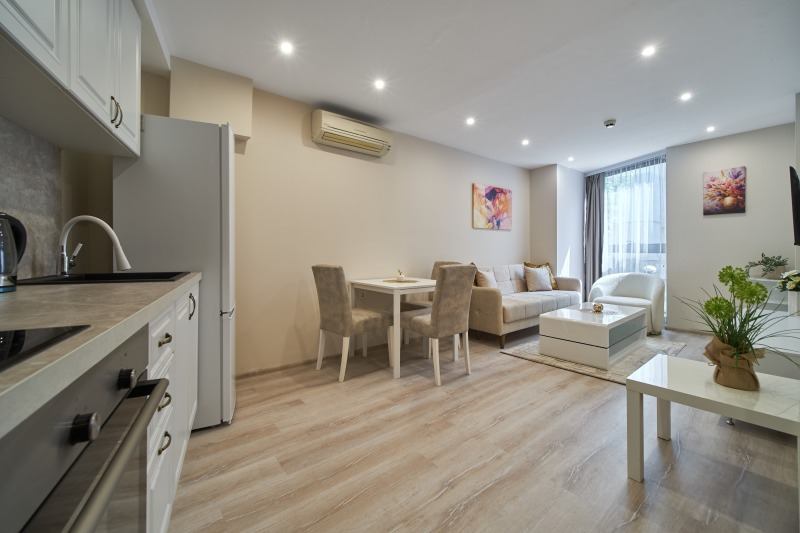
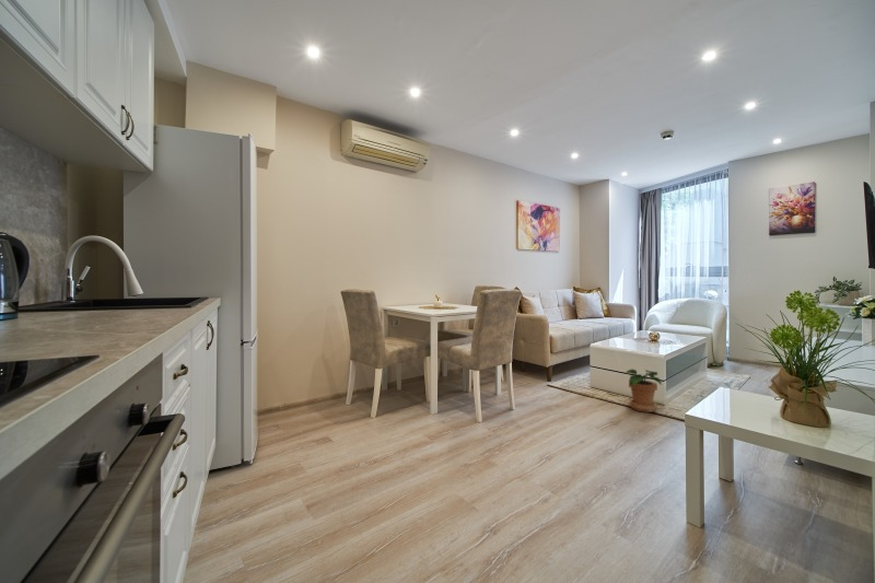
+ potted plant (639, 389)
